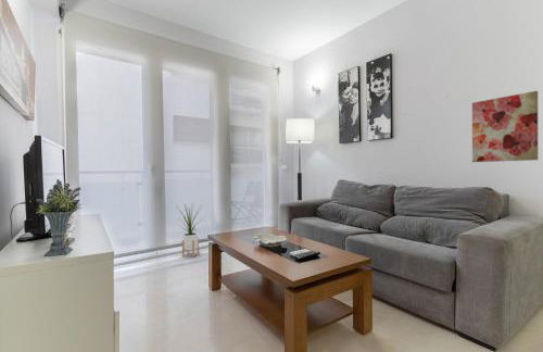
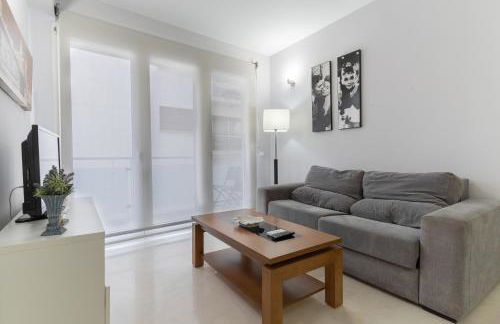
- house plant (190, 227)
- wall art (502, 129)
